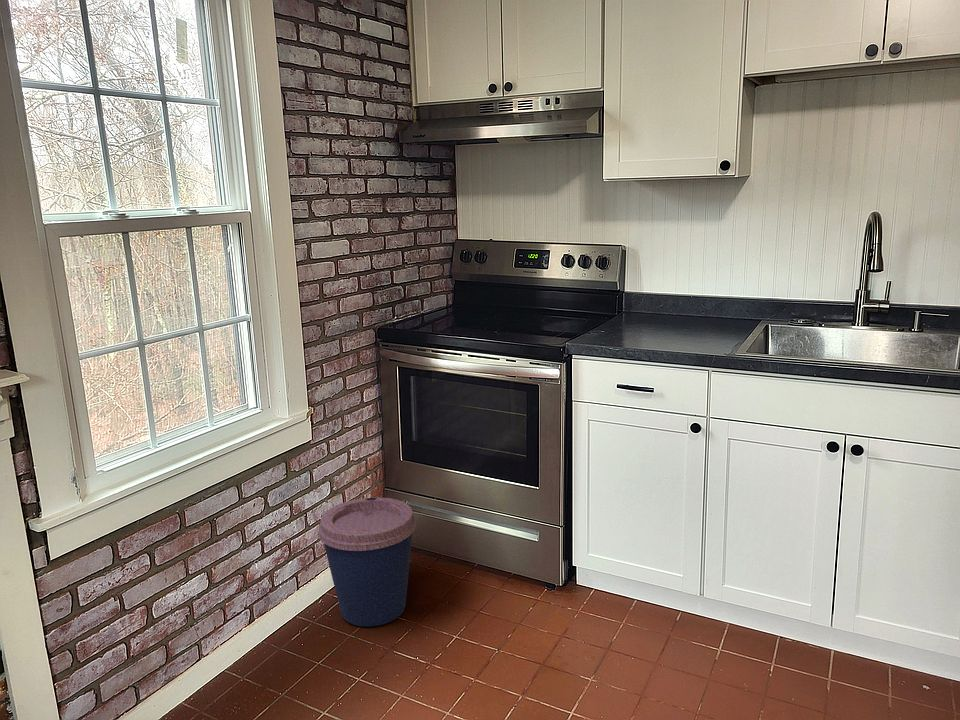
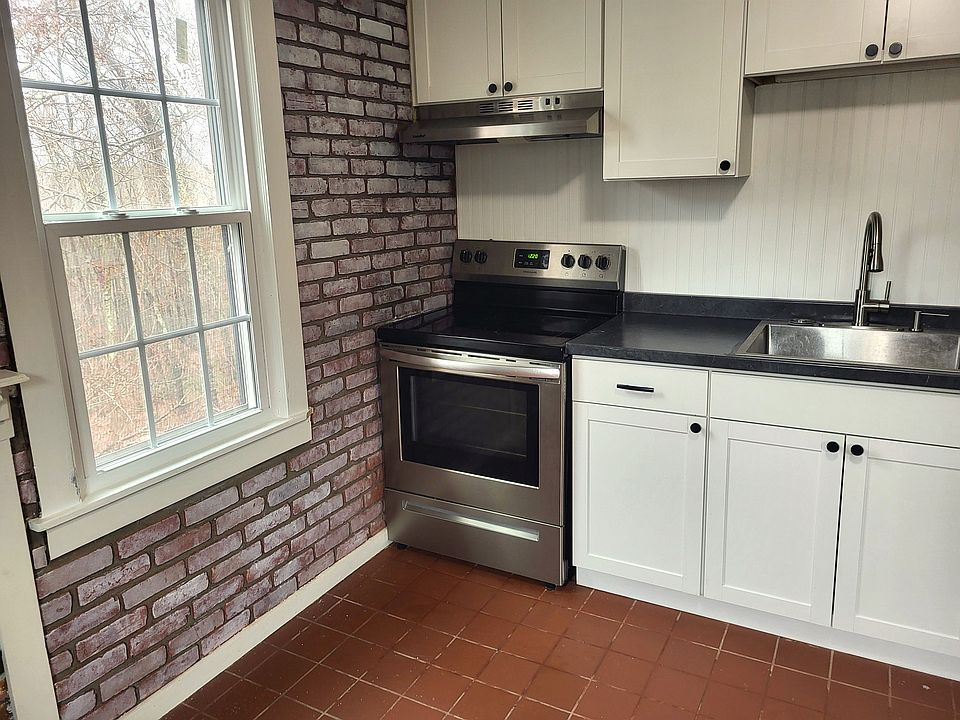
- coffee cup (370, 562)
